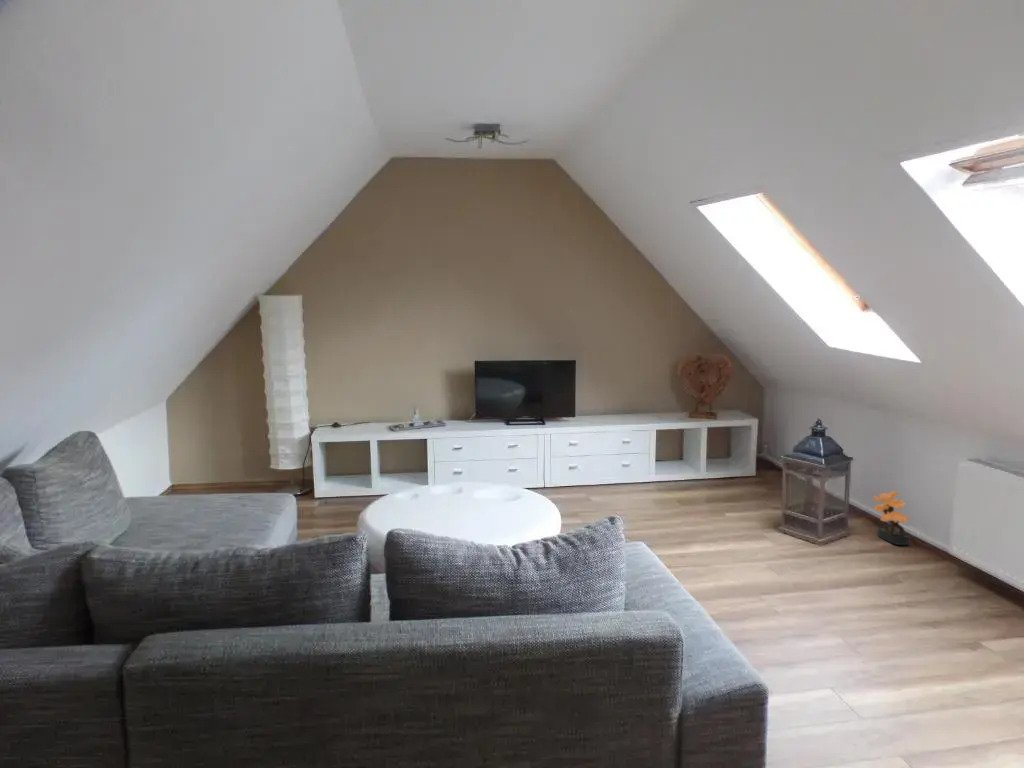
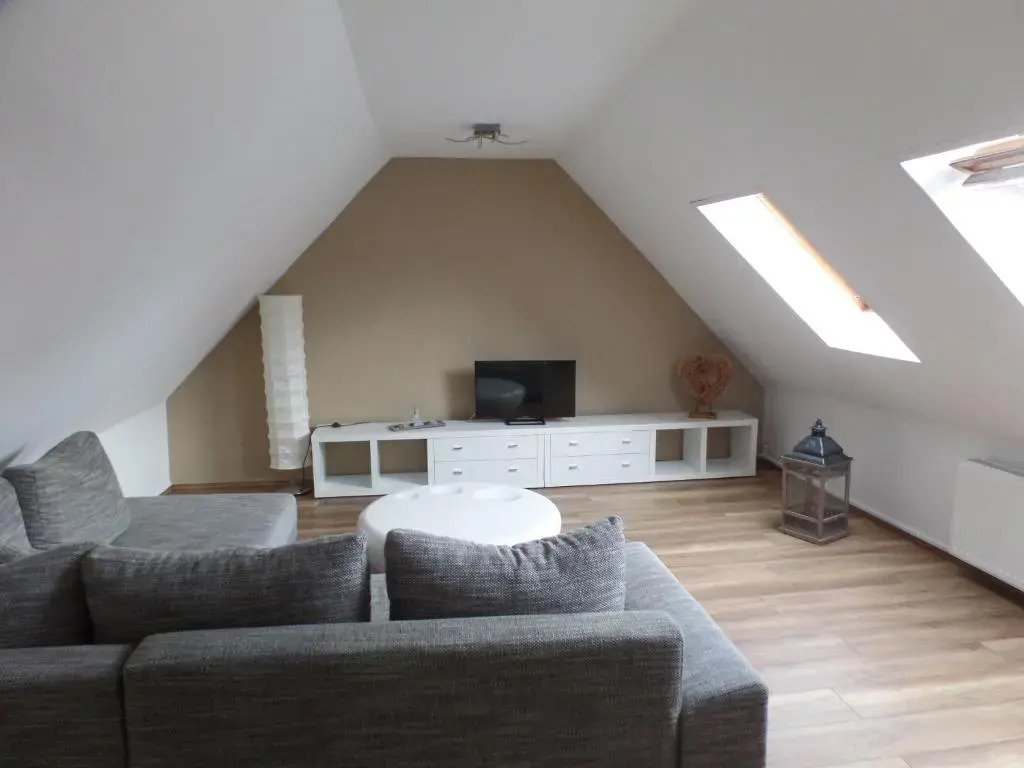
- potted plant (890, 515)
